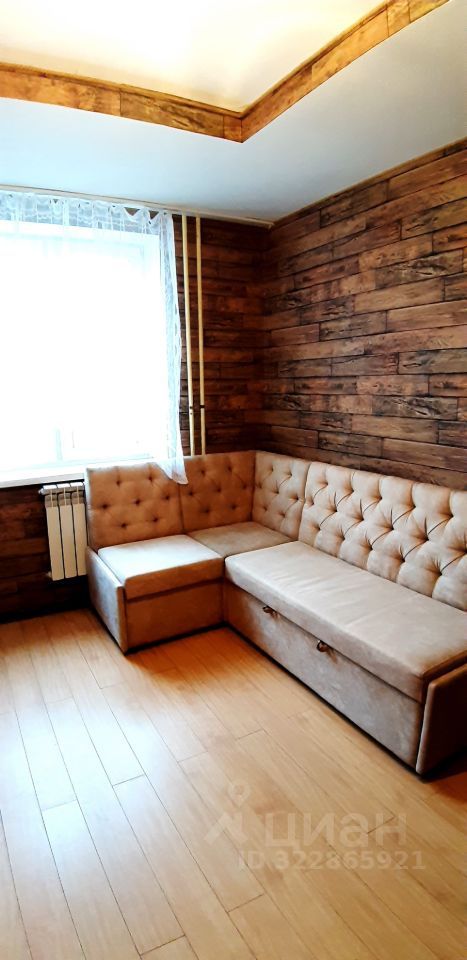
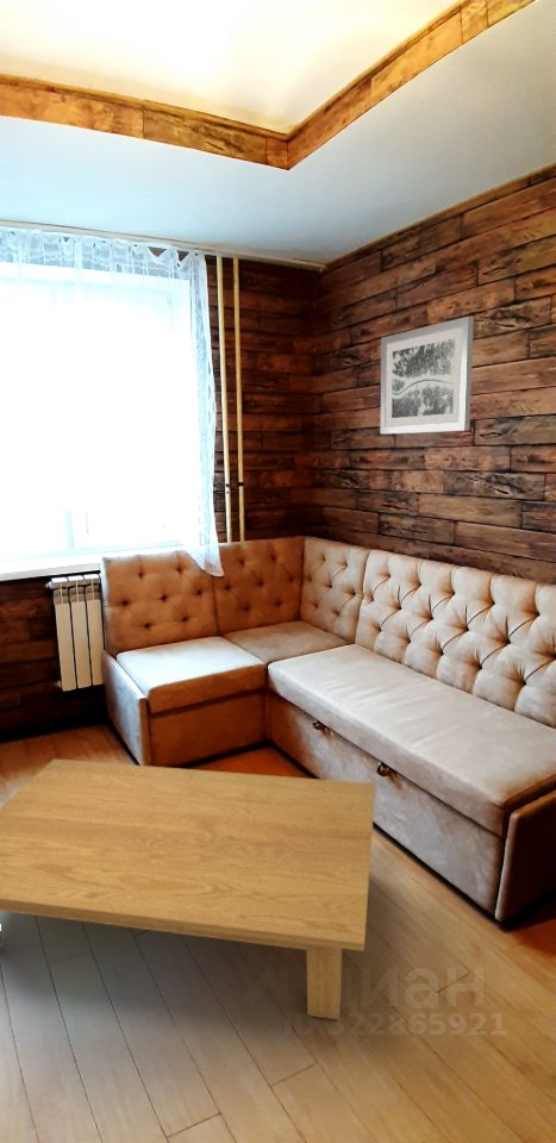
+ coffee table (174, 869)
+ wall art (421, 381)
